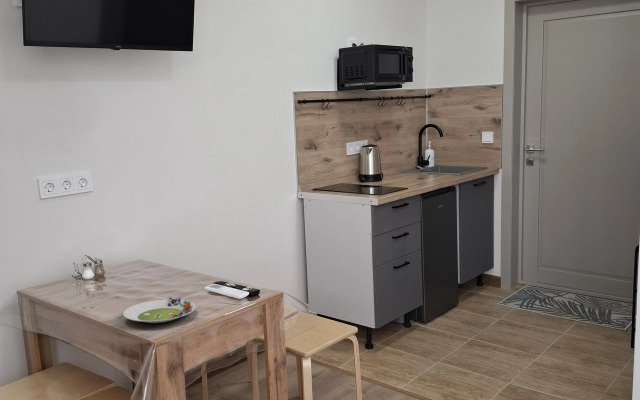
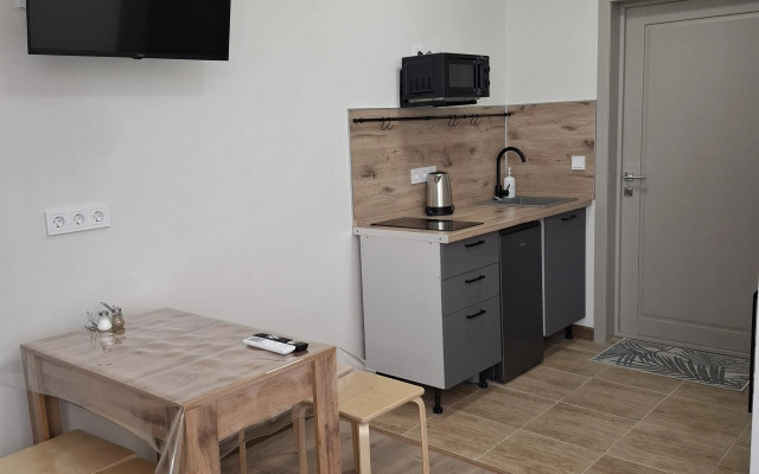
- salad plate (160, 311)
